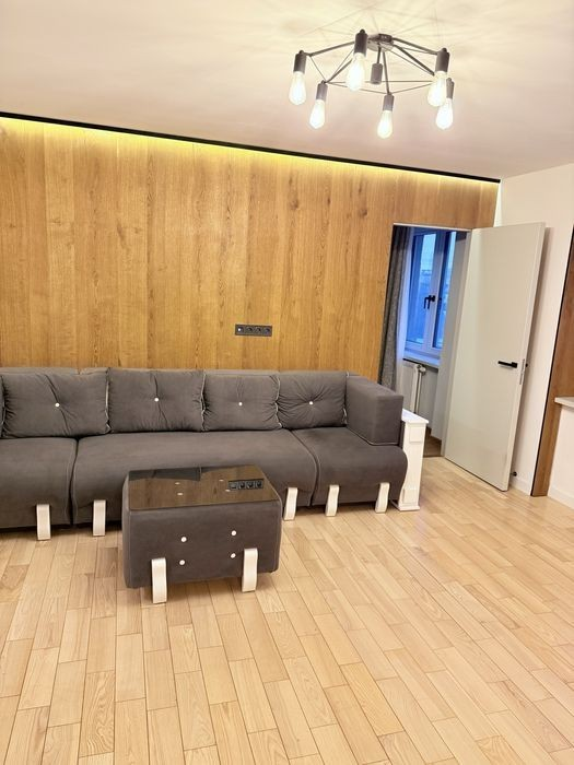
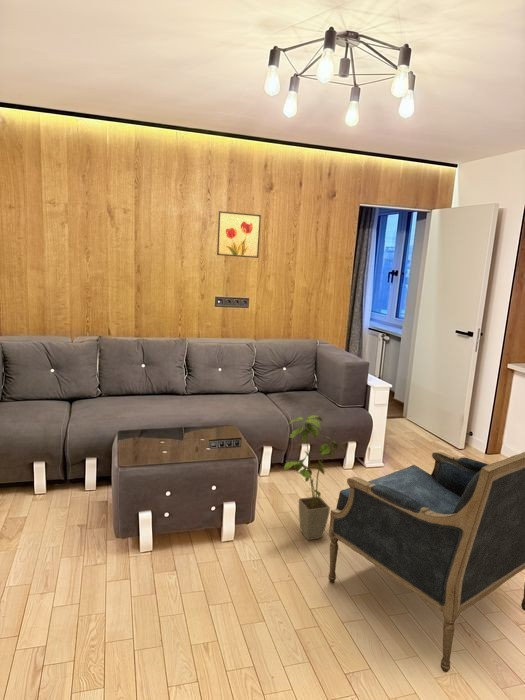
+ house plant (306, 478)
+ wall art (238, 235)
+ armchair (438, 512)
